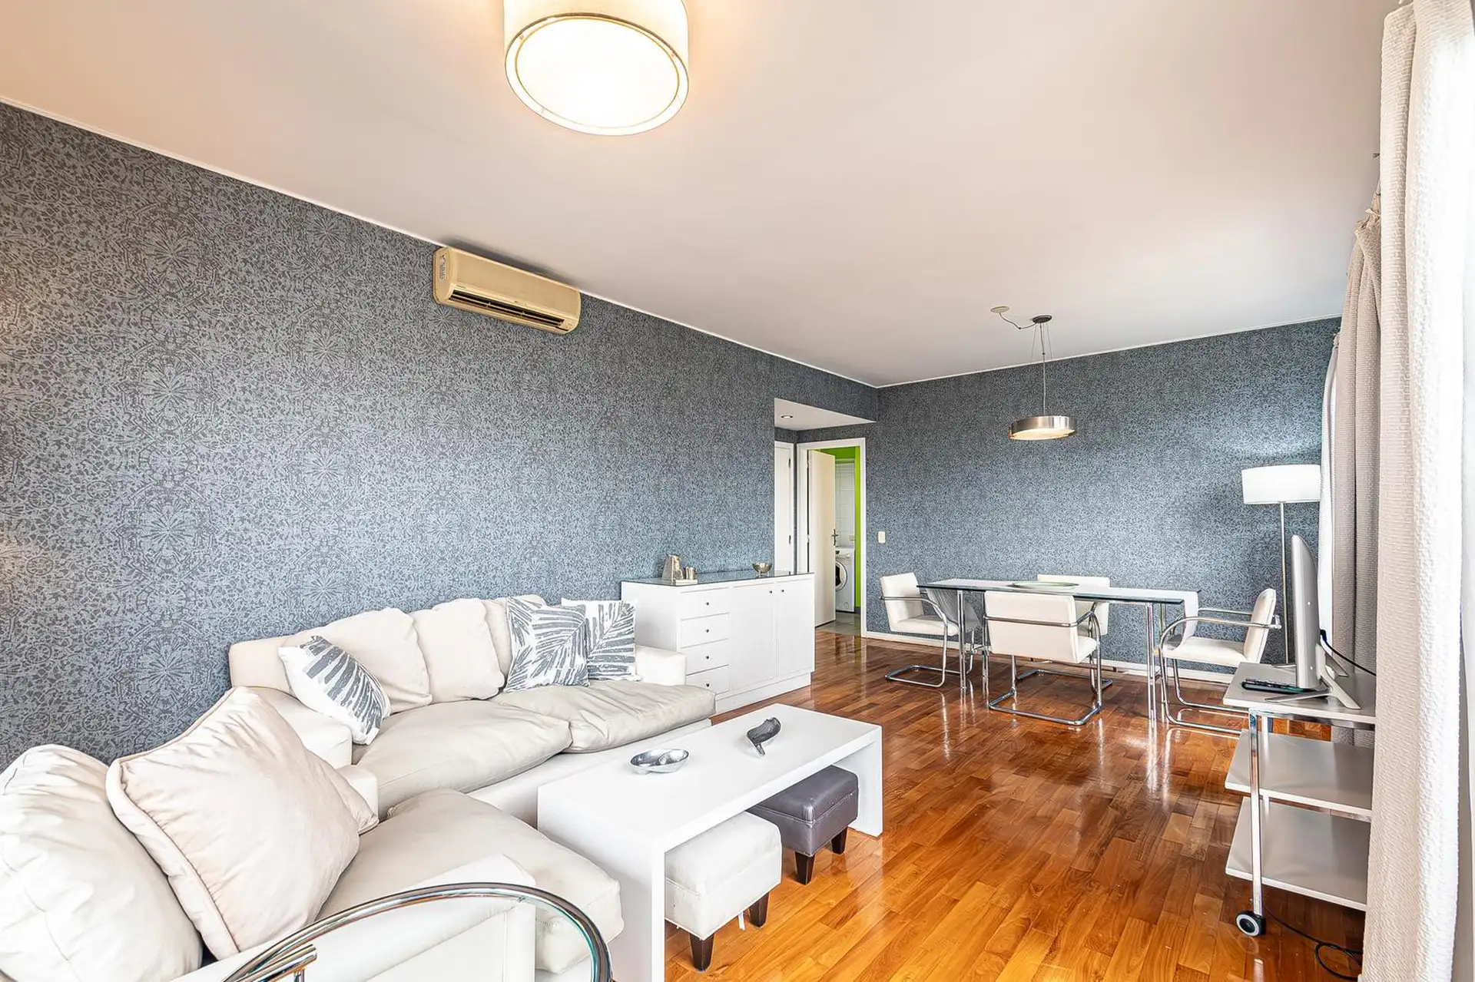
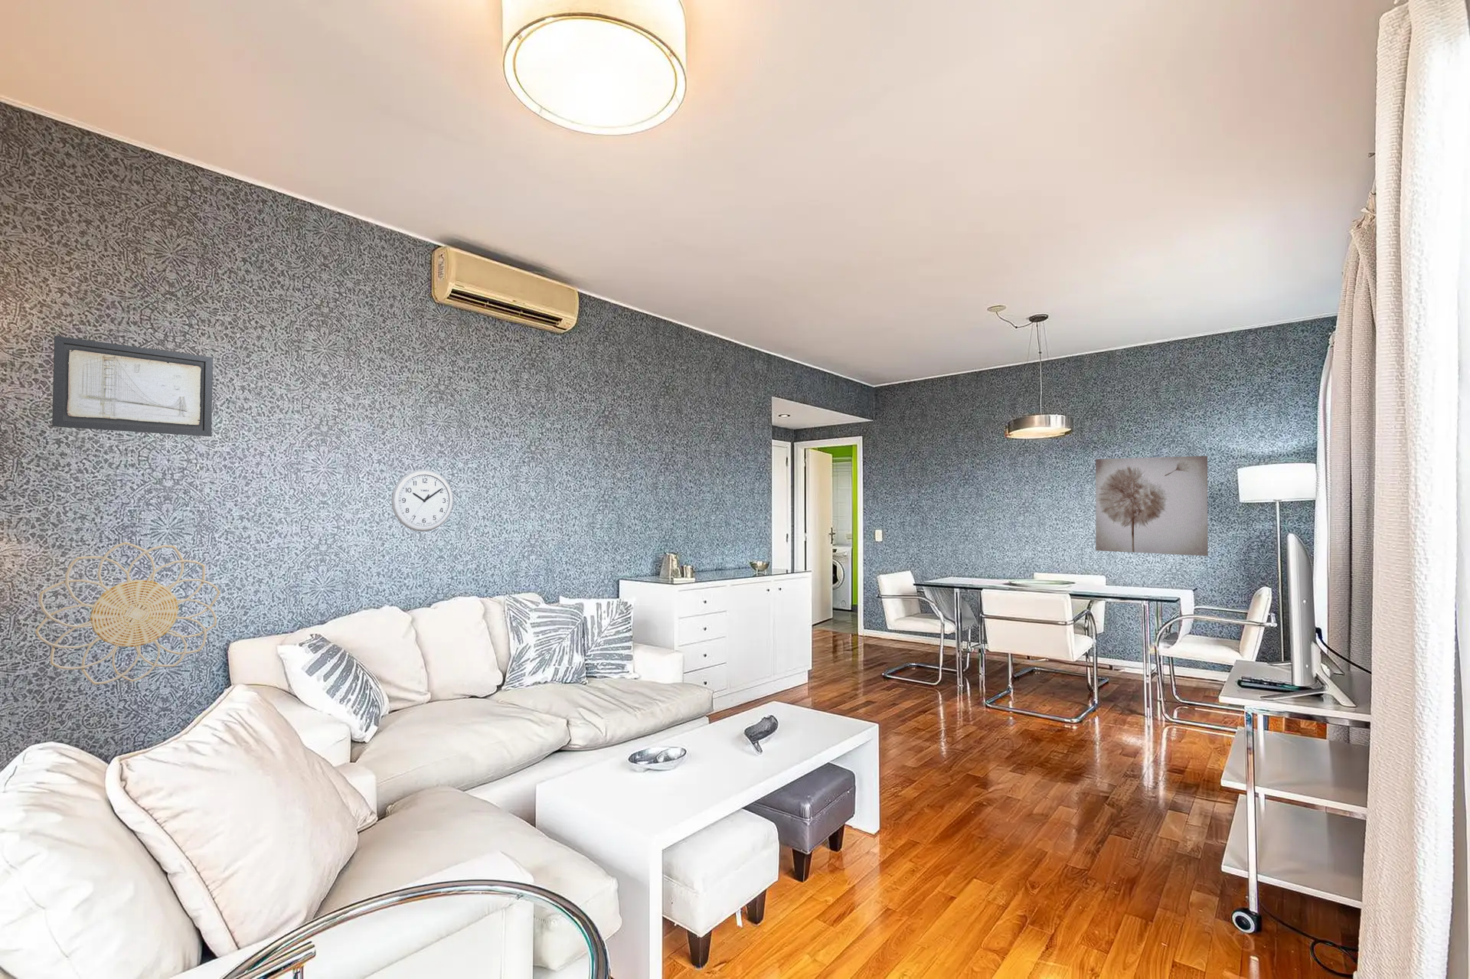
+ wall clock (424, 499)
+ decorative wall piece (134, 611)
+ wall art (138, 390)
+ wall art (1149, 505)
